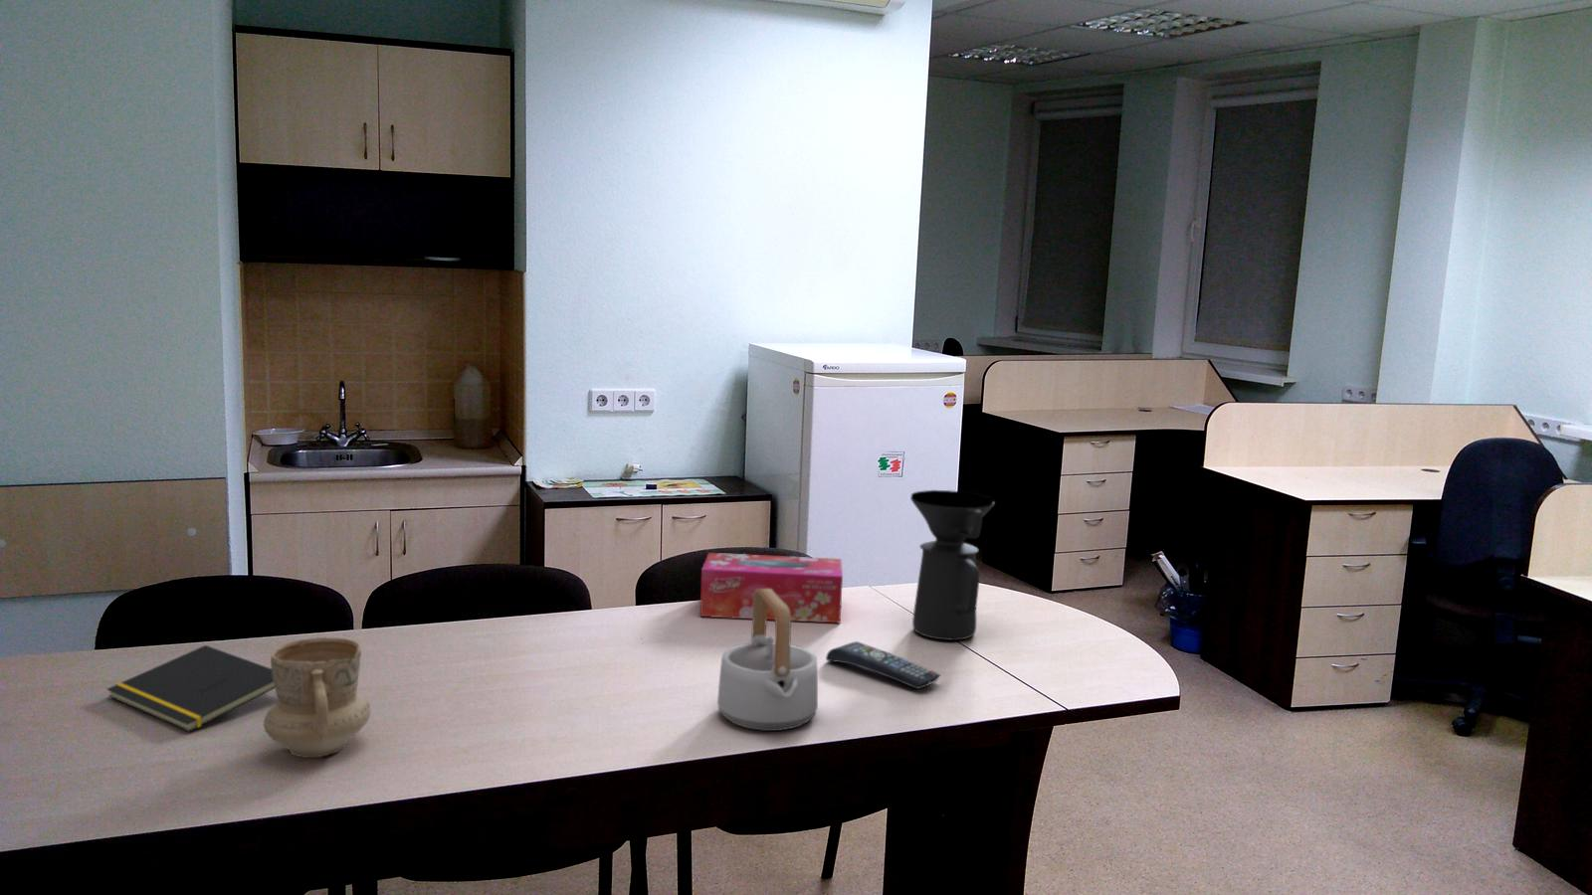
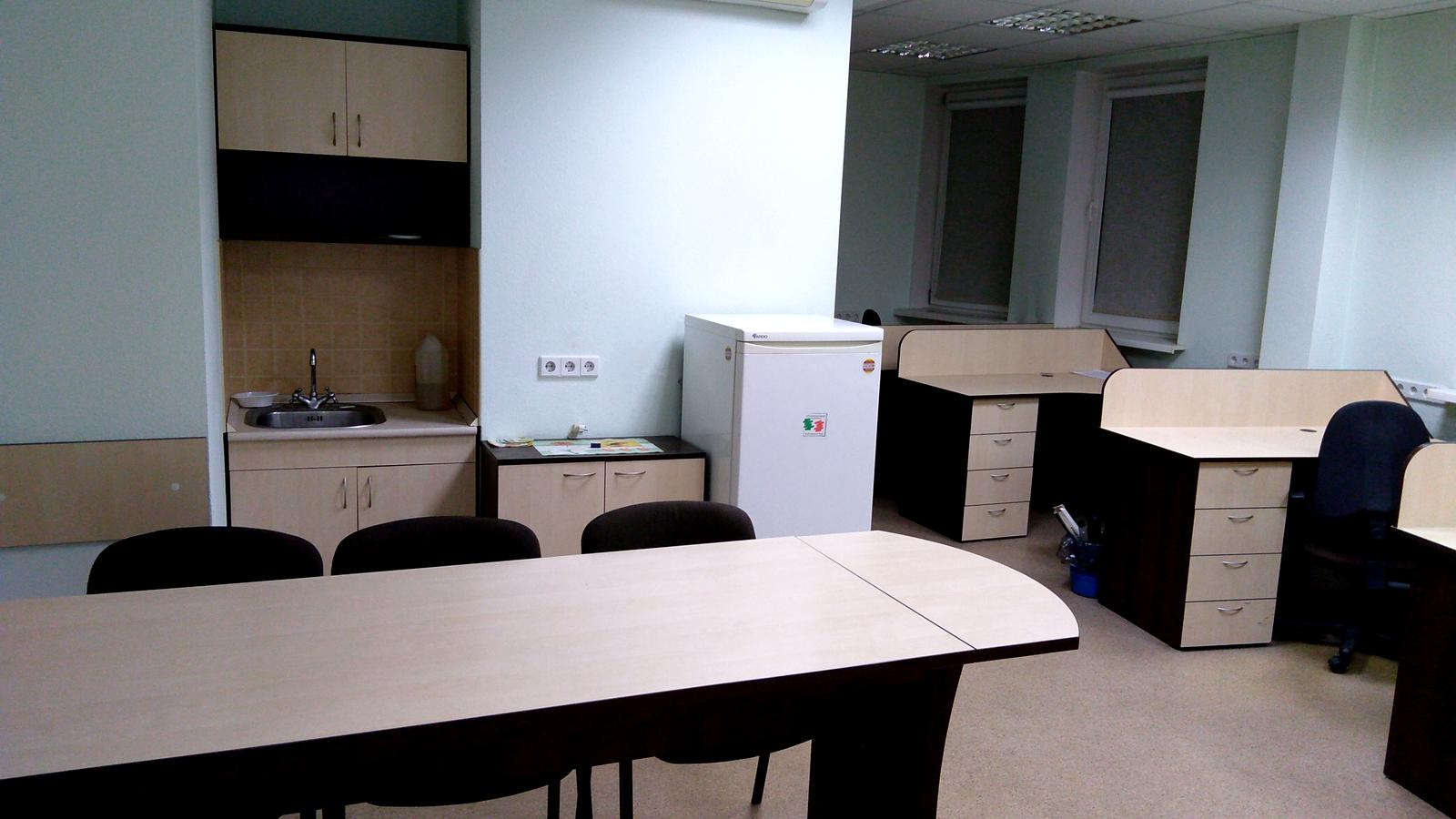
- notepad (198, 685)
- remote control (881, 663)
- tissue box (772, 587)
- teapot (772, 659)
- mug (317, 699)
- coffee maker (947, 565)
